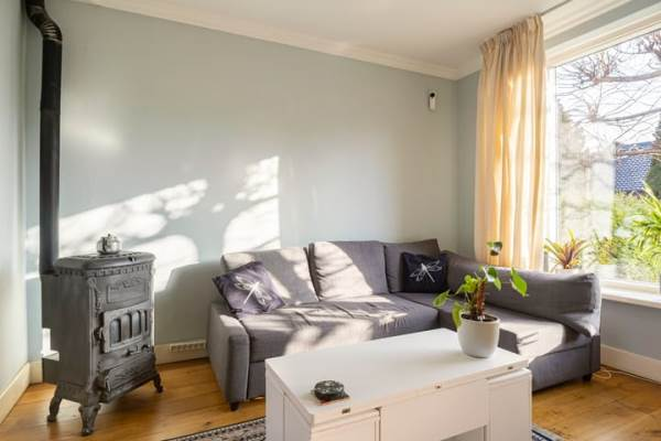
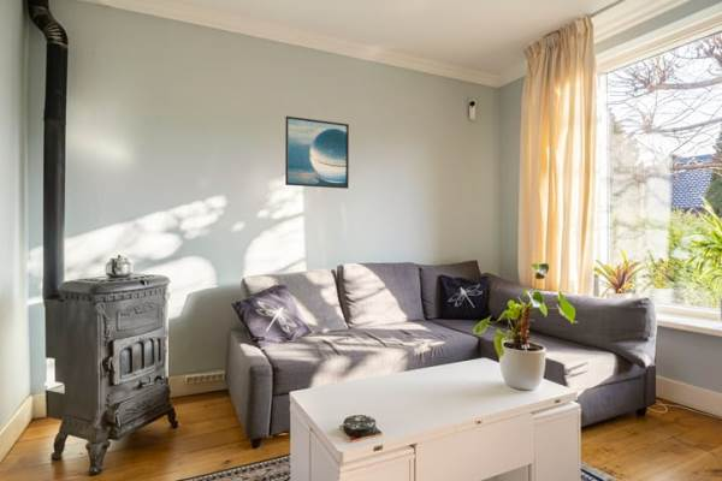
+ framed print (318, 153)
